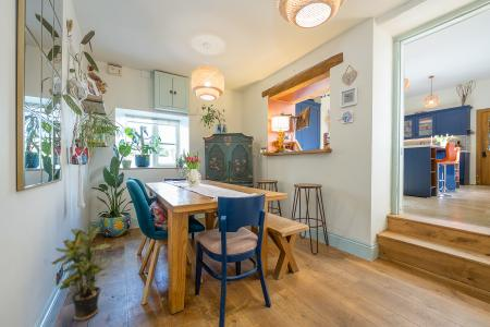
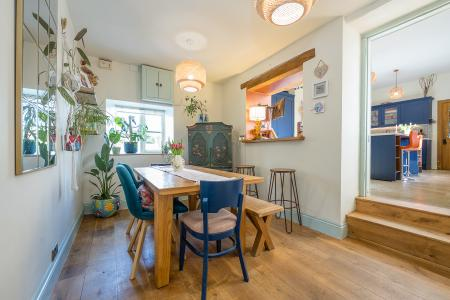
- potted plant (82, 272)
